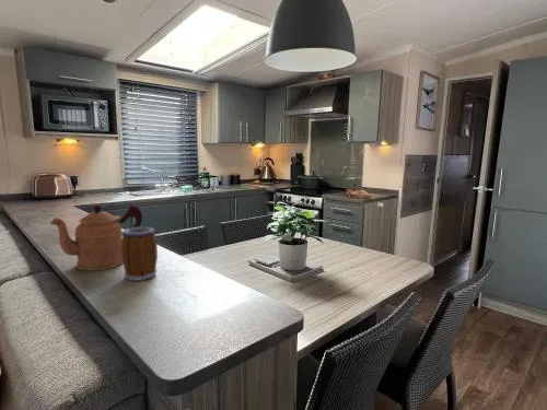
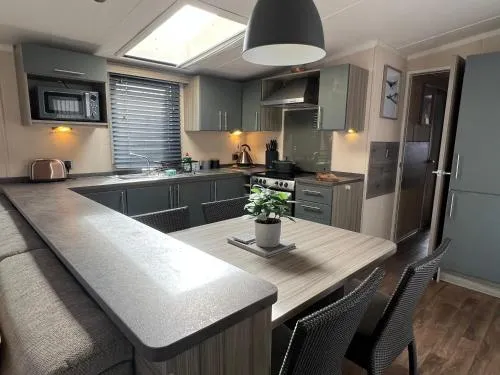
- coffeepot (100, 233)
- mug (141, 254)
